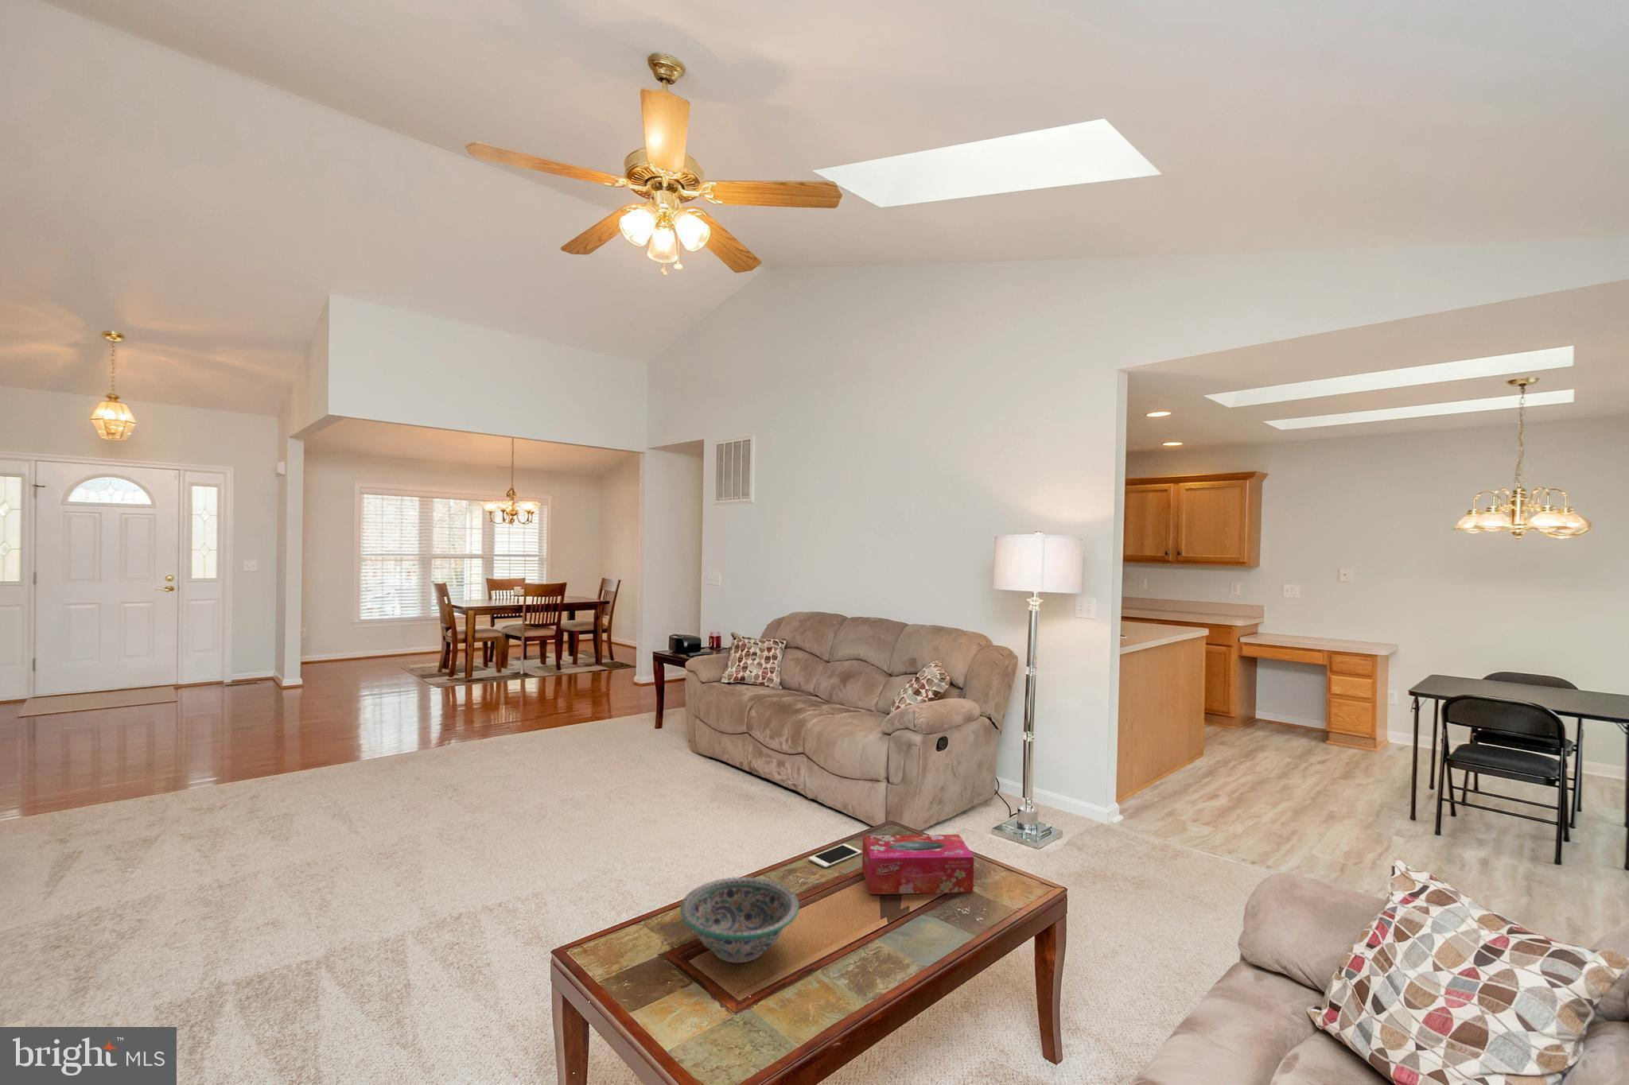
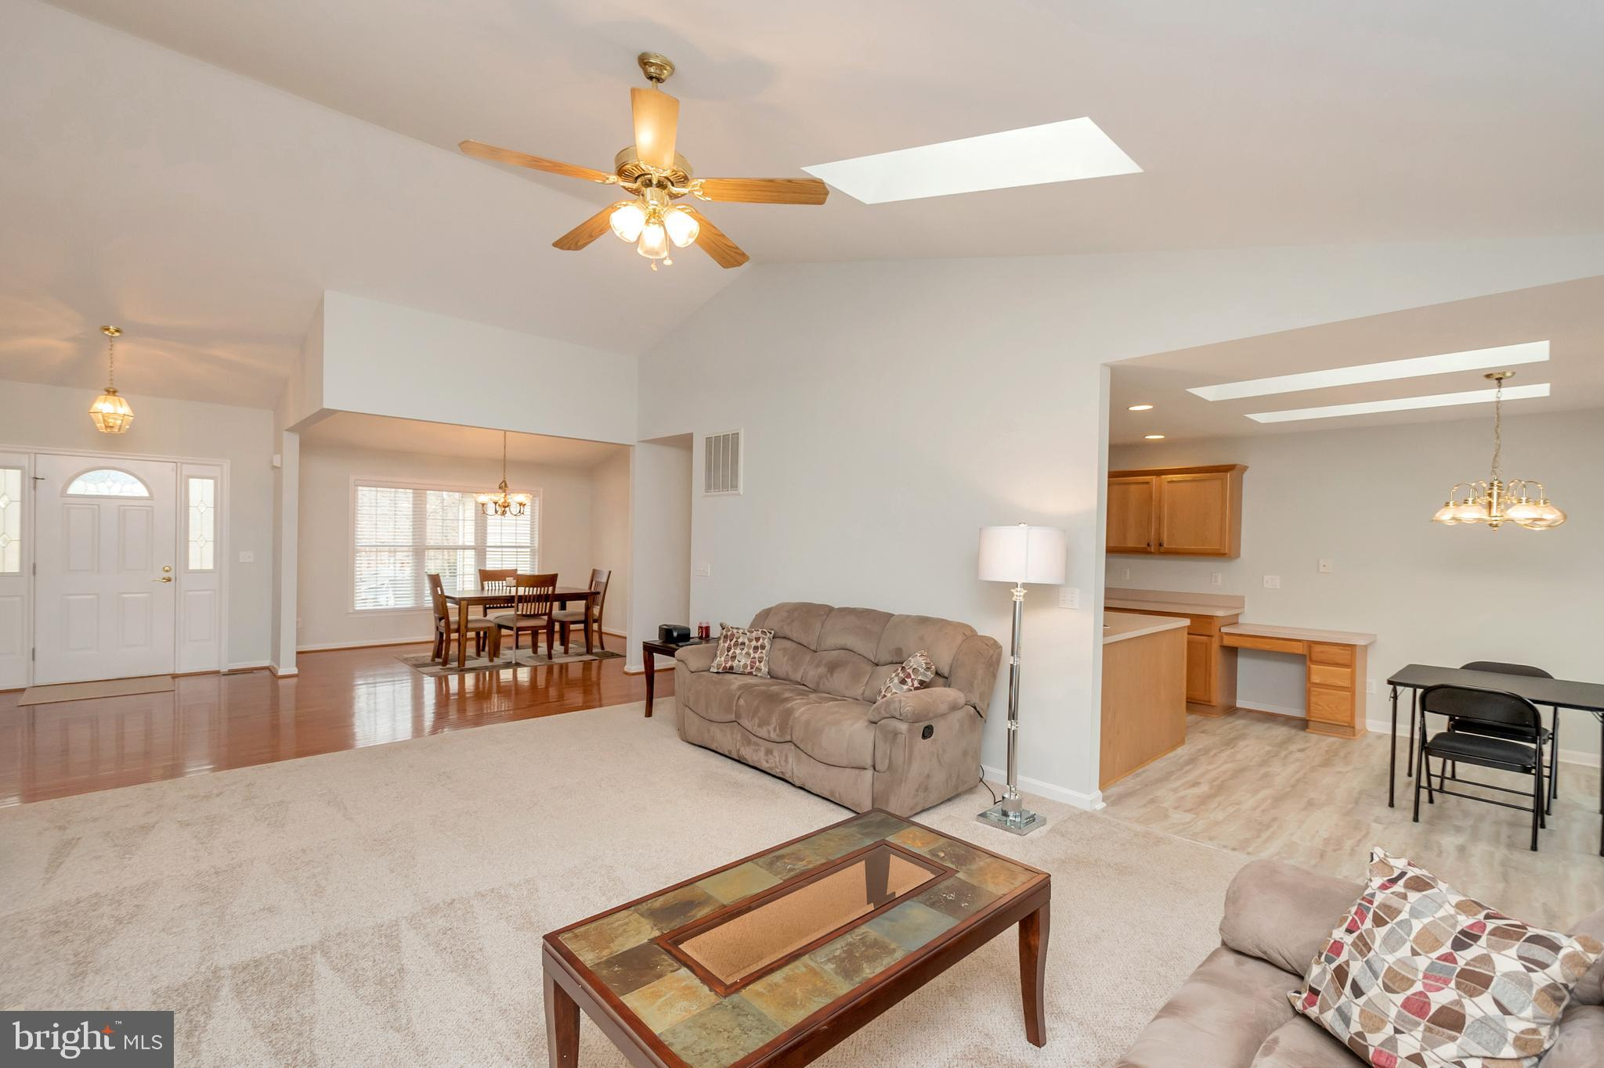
- tissue box (916, 862)
- cell phone (836, 855)
- decorative bowl (740, 926)
